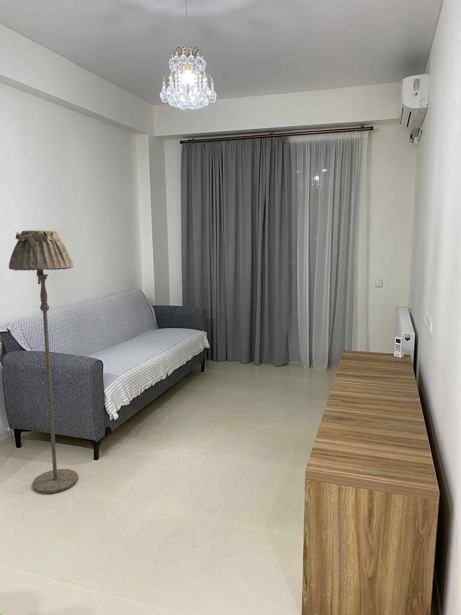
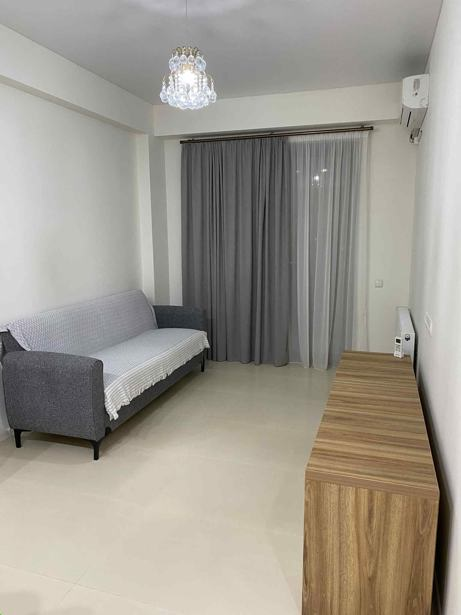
- floor lamp (47, 361)
